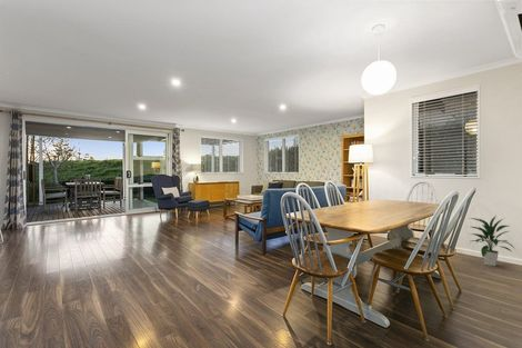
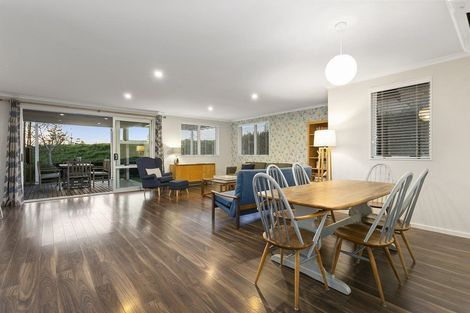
- indoor plant (488, 239)
